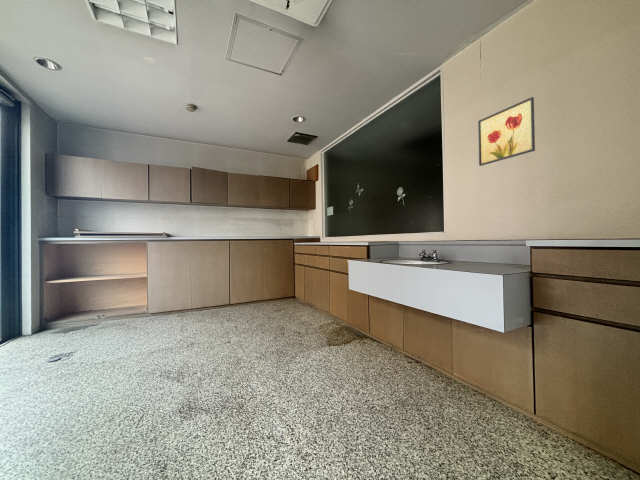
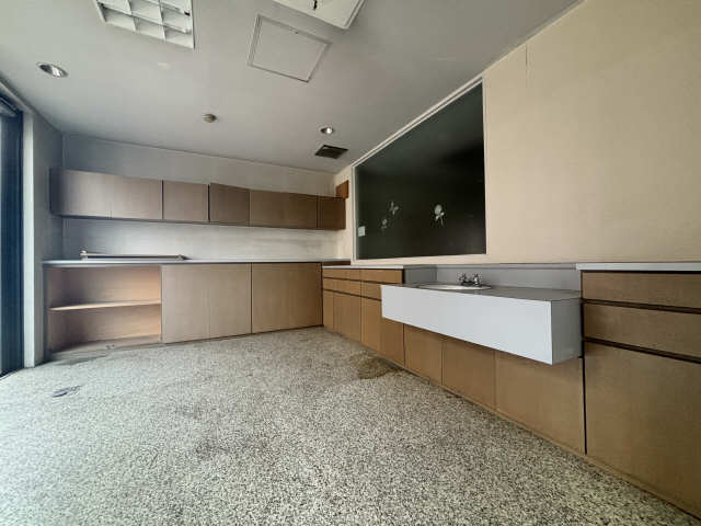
- wall art (504, 134)
